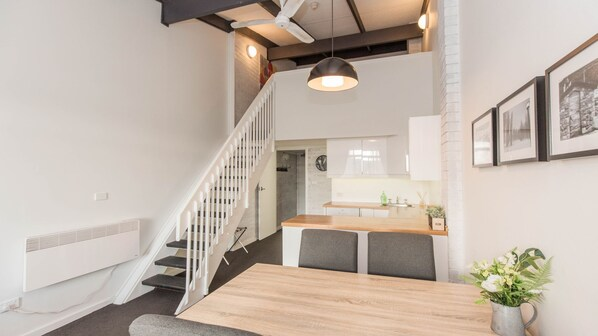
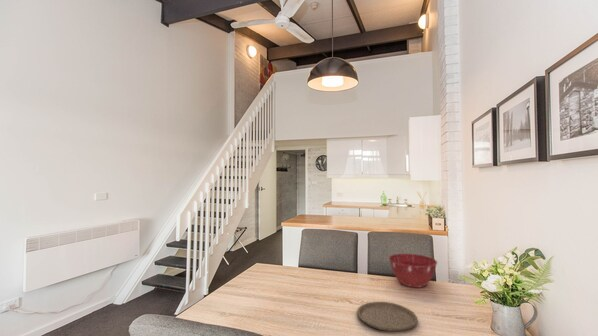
+ plate (386, 316)
+ mixing bowl (412, 271)
